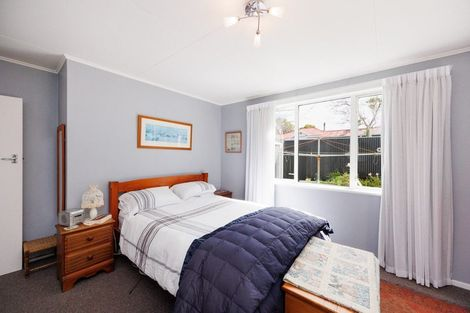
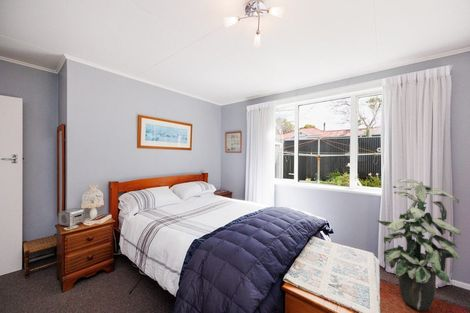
+ indoor plant (414, 240)
